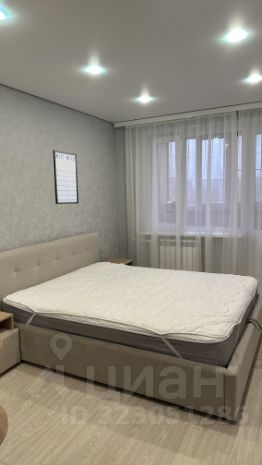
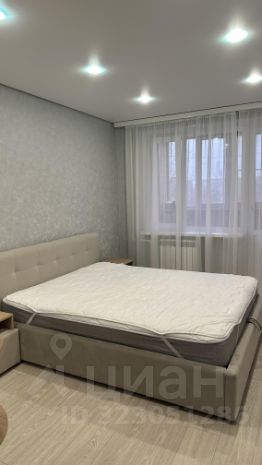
- writing board (66, 178)
